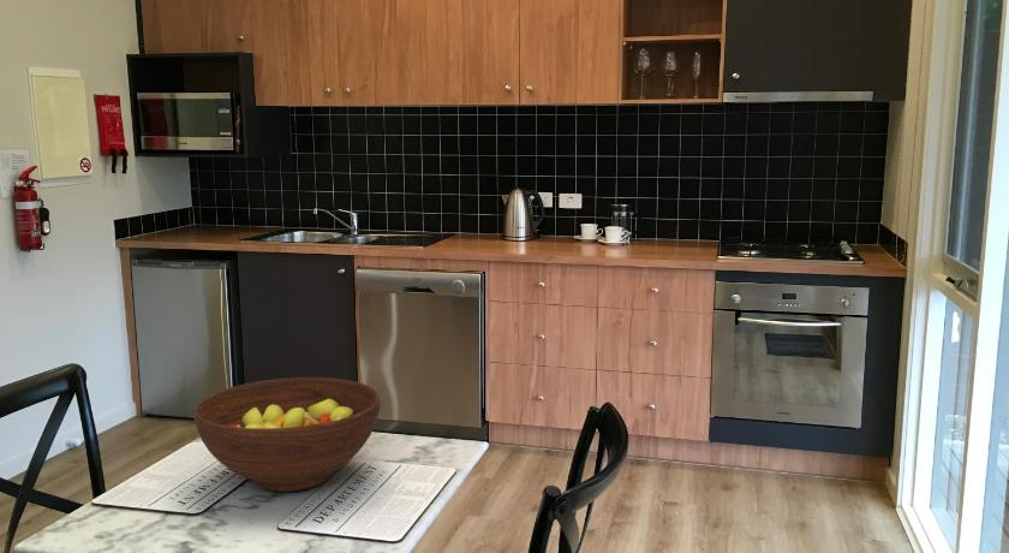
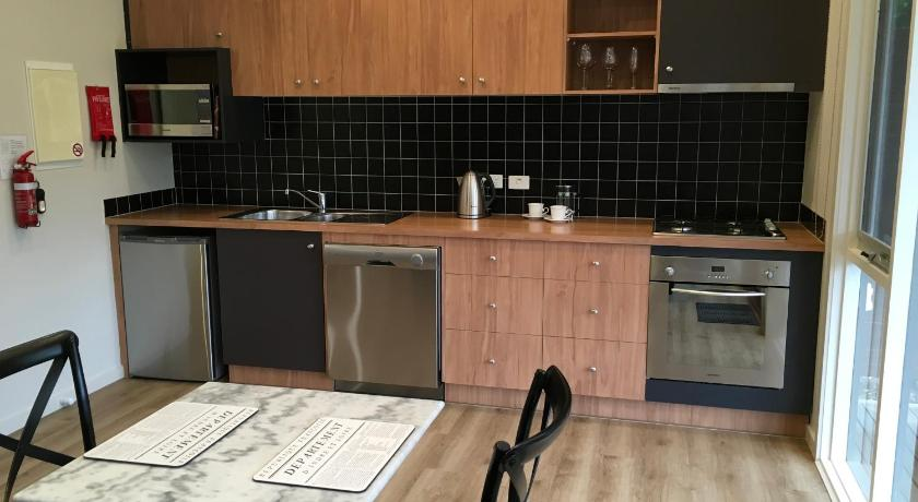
- fruit bowl (291, 440)
